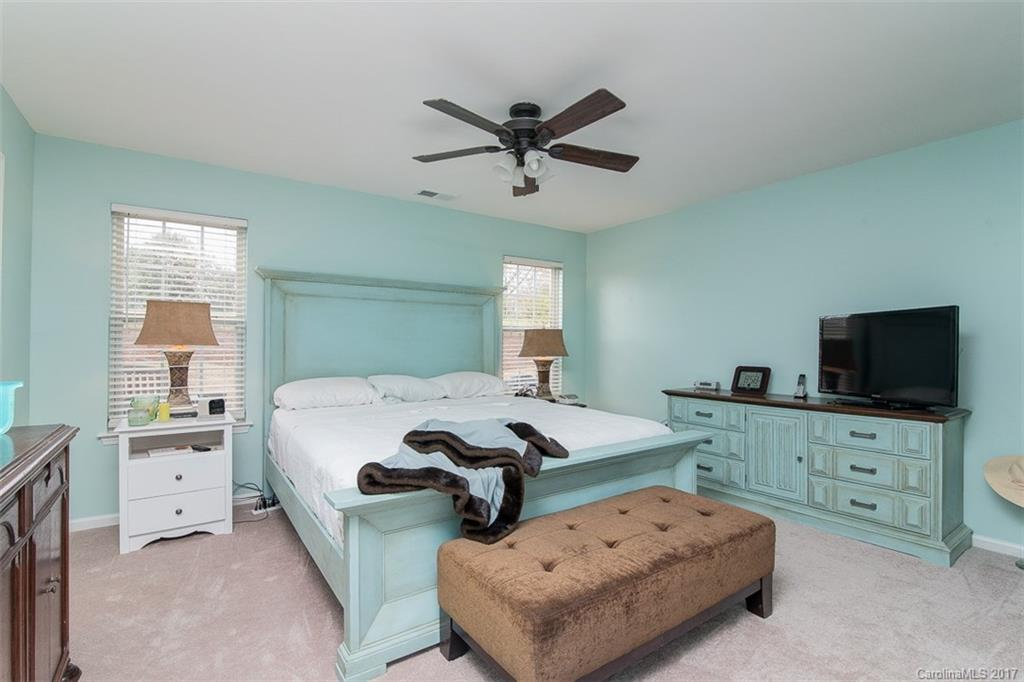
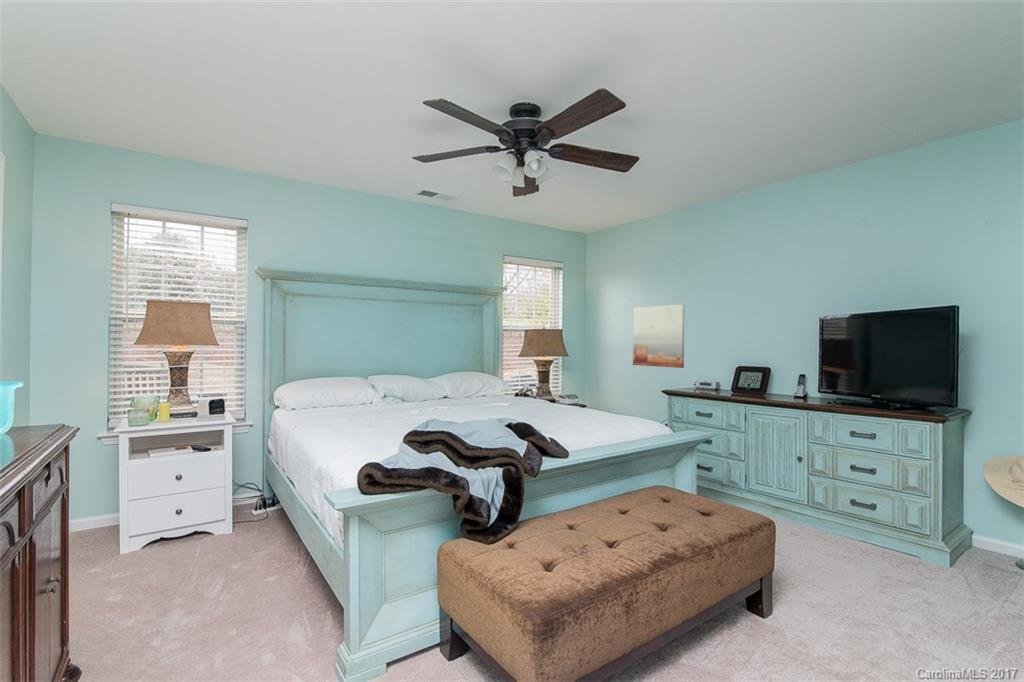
+ wall art (657, 336)
